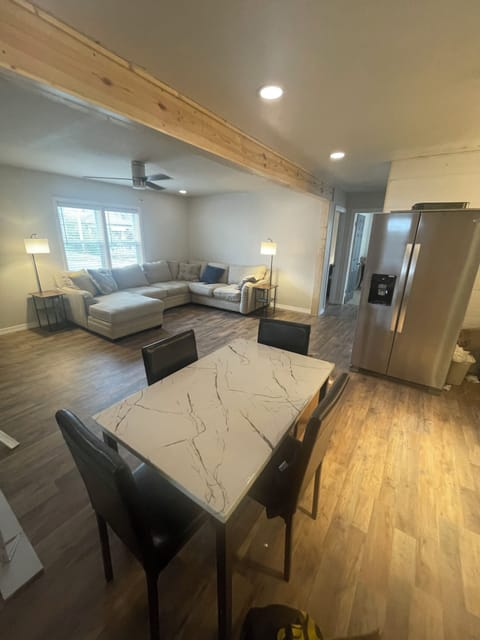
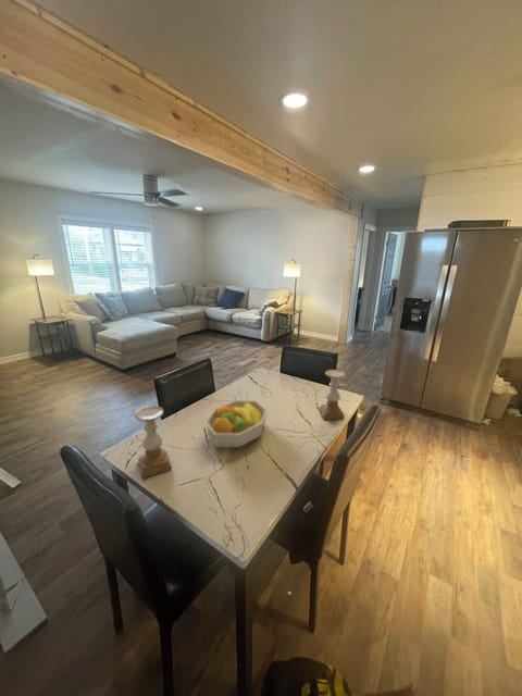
+ candle holder (333, 394)
+ fruit bowl (237, 420)
+ candle holder (151, 439)
